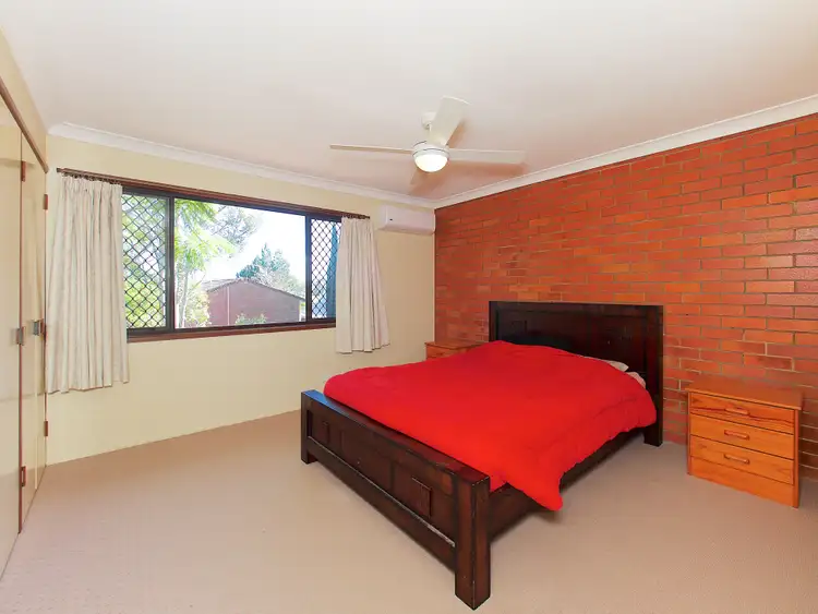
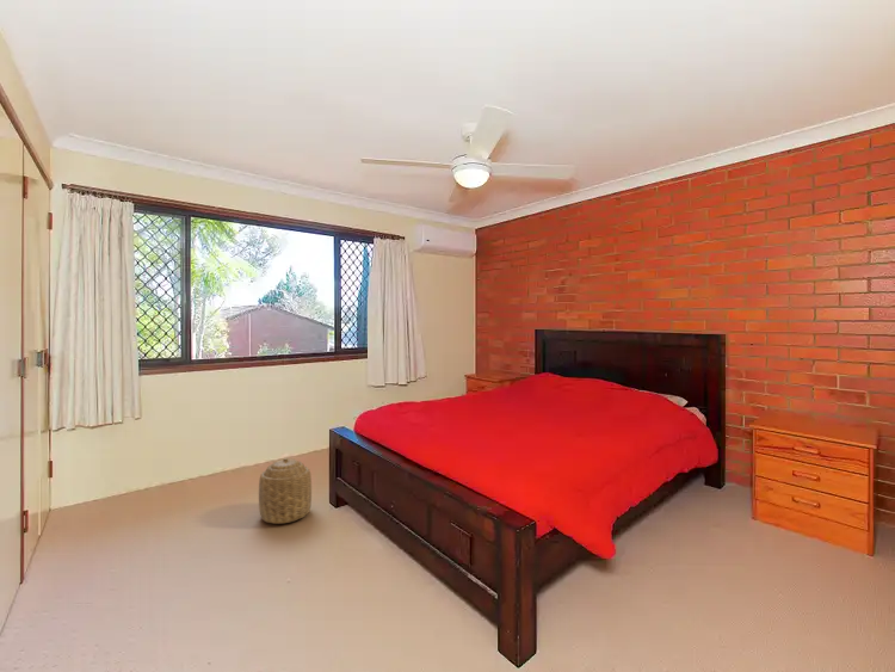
+ basket (285, 487)
